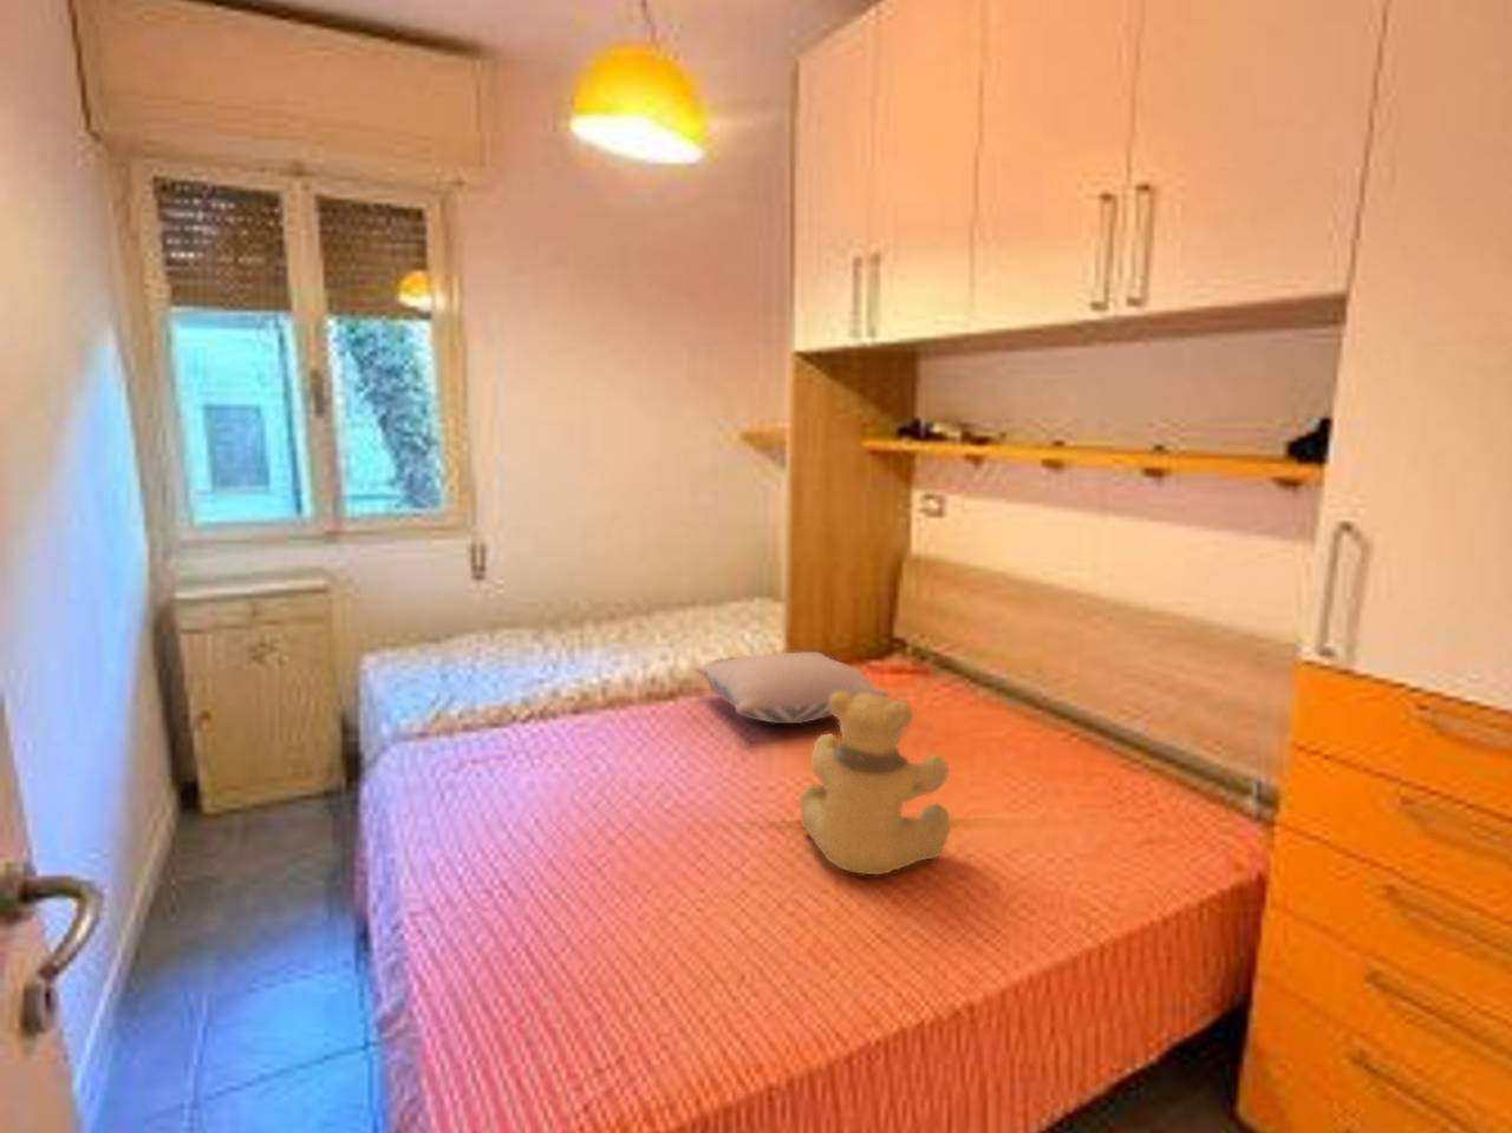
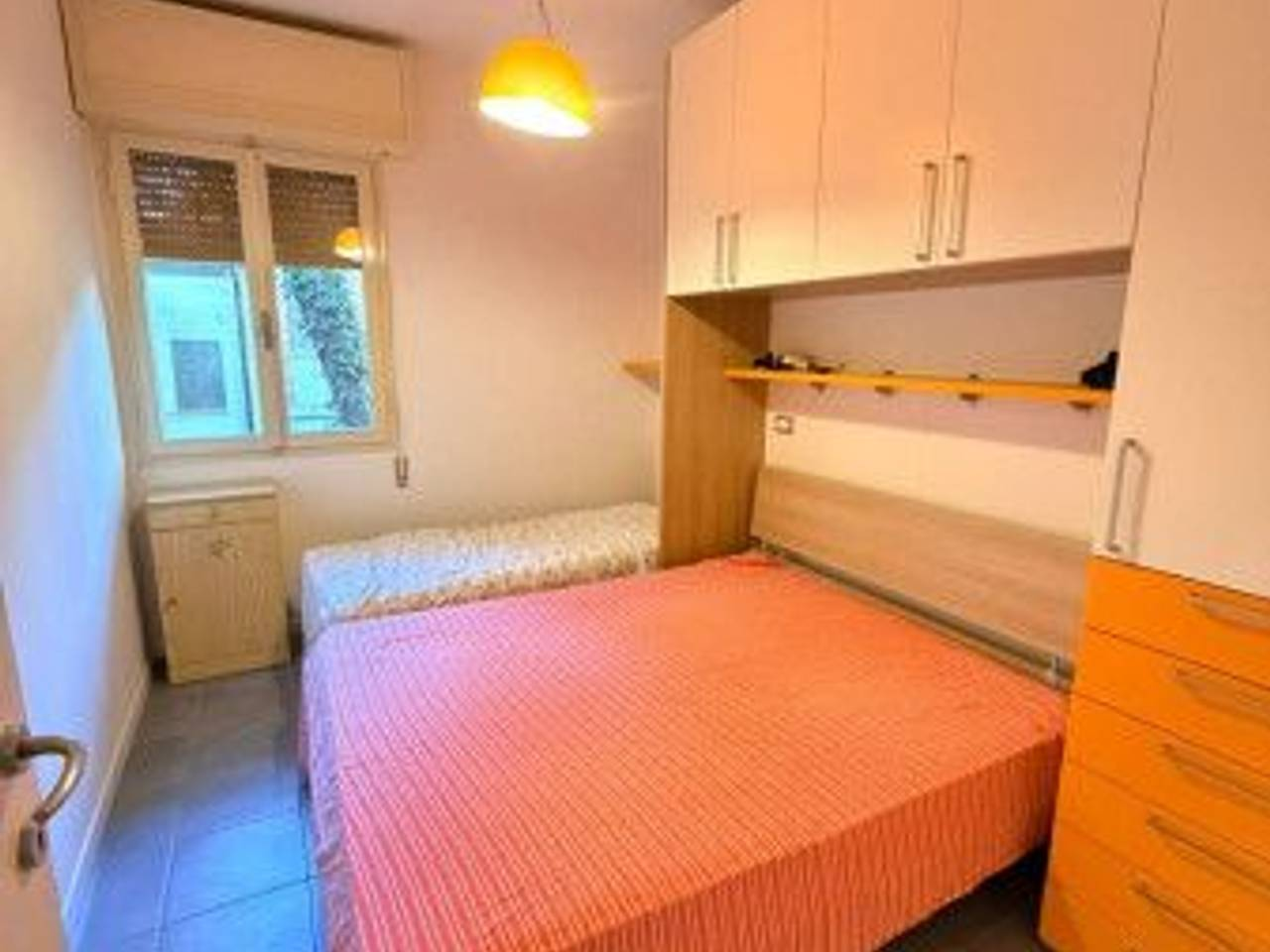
- teddy bear (862, 776)
- pillow (786, 682)
